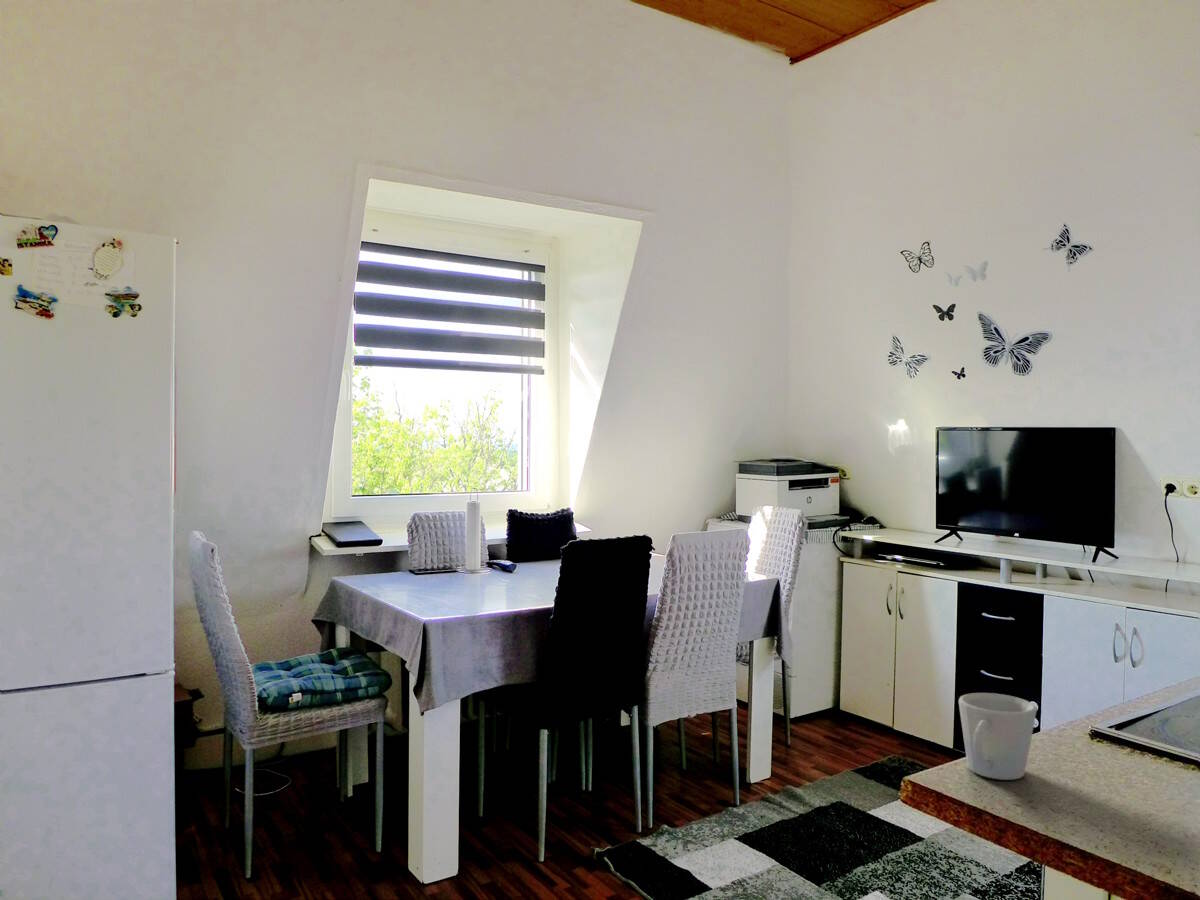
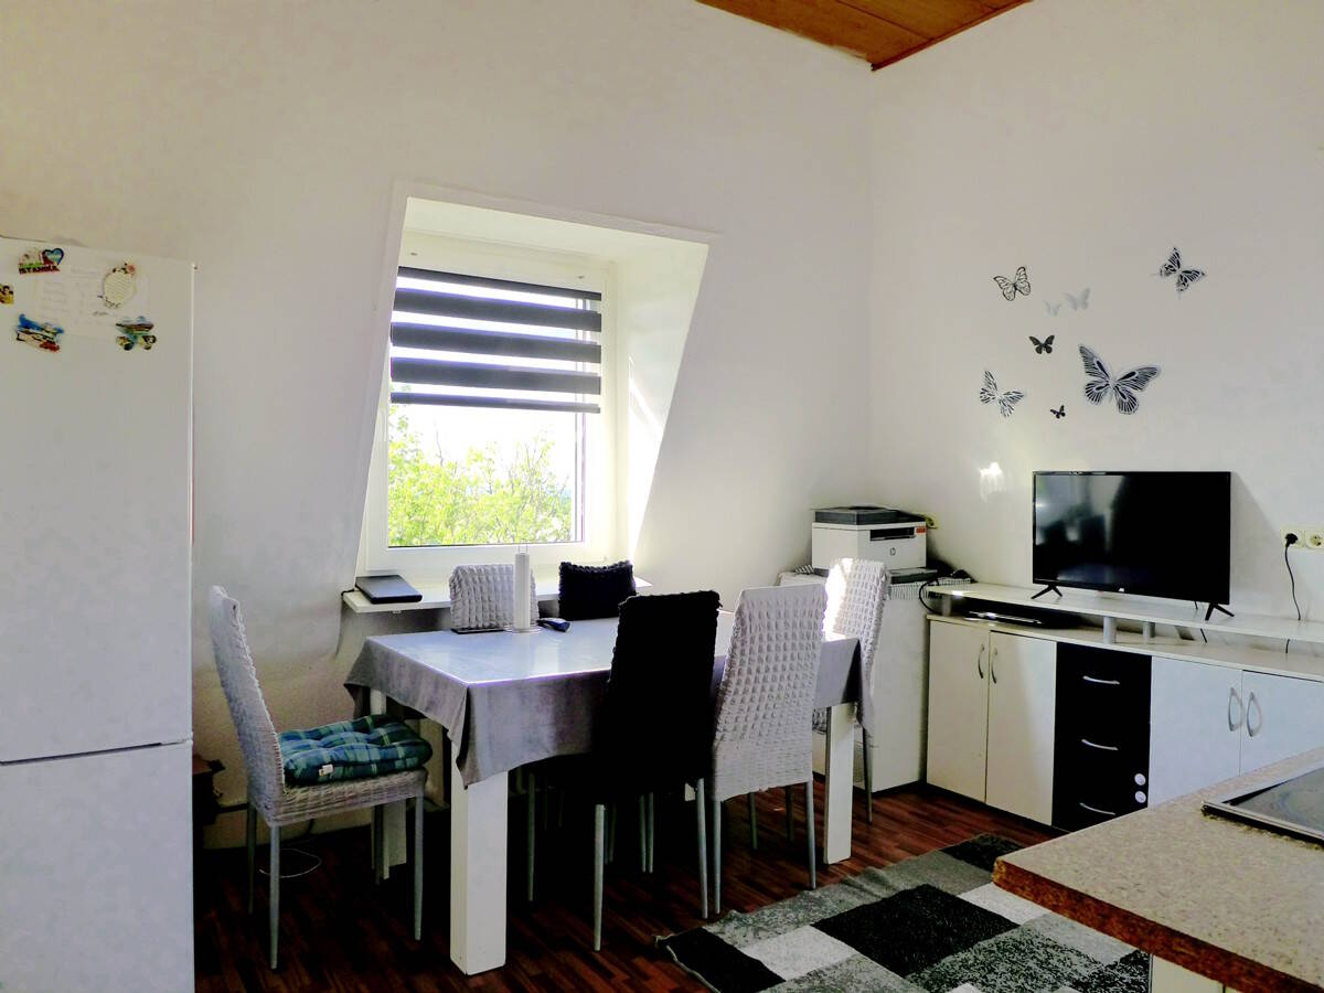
- mug (992, 740)
